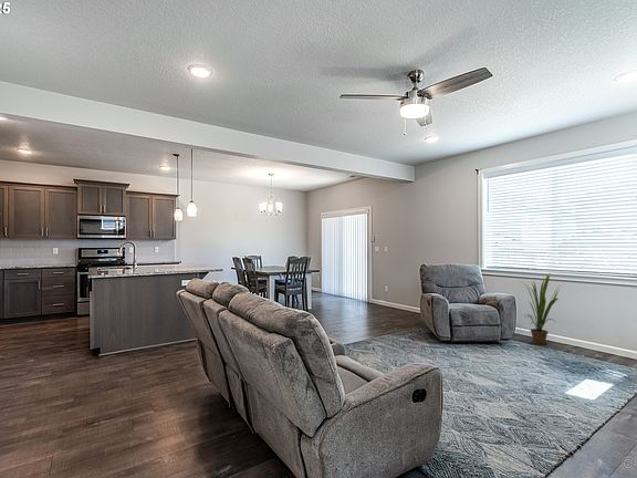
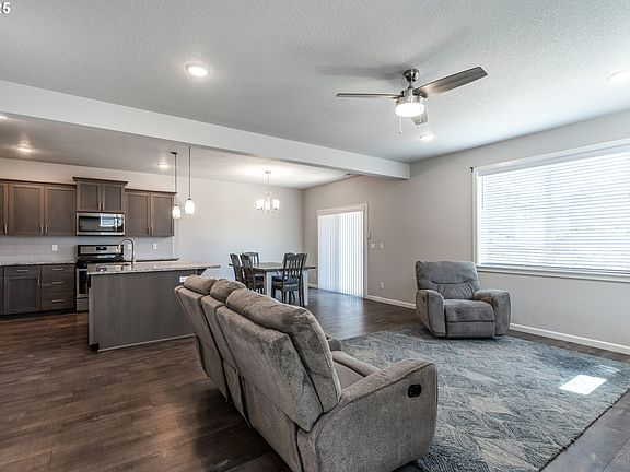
- house plant (539, 308)
